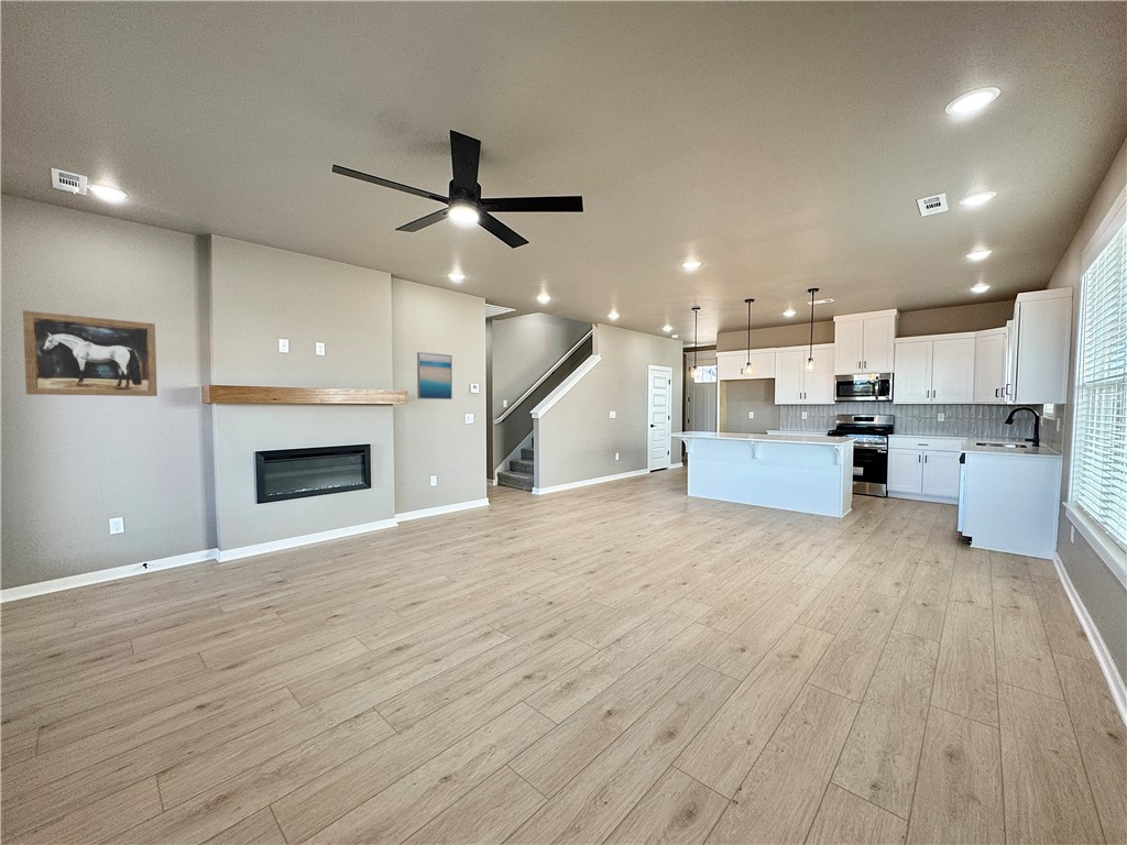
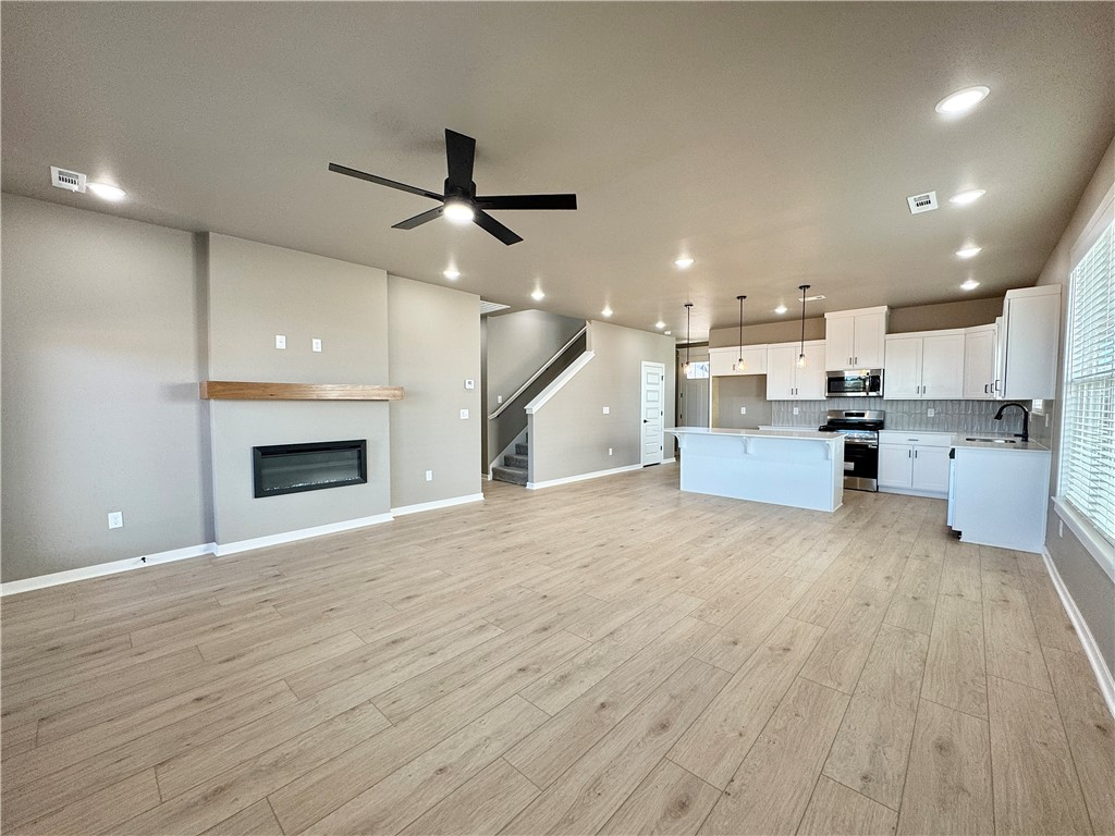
- wall art (95, 356)
- wall art (435, 376)
